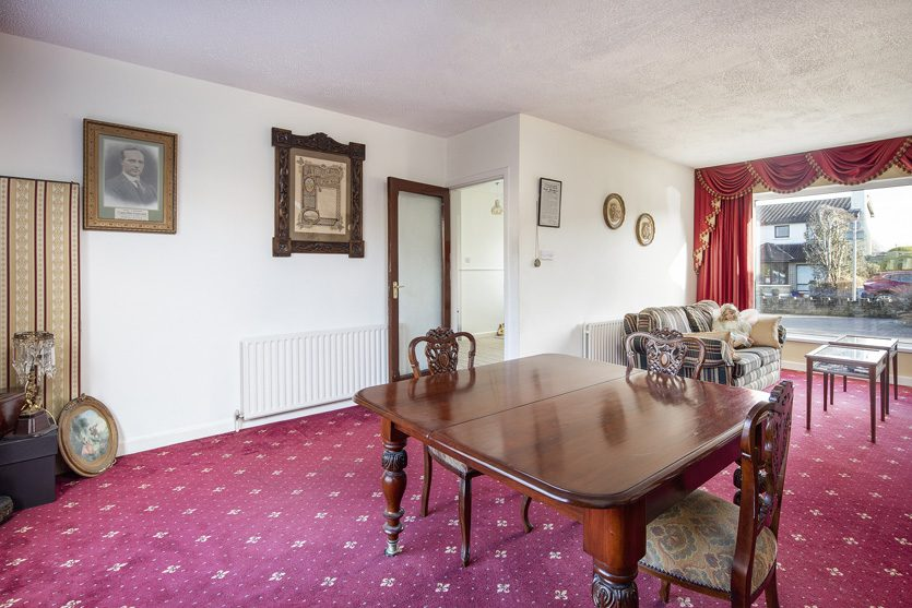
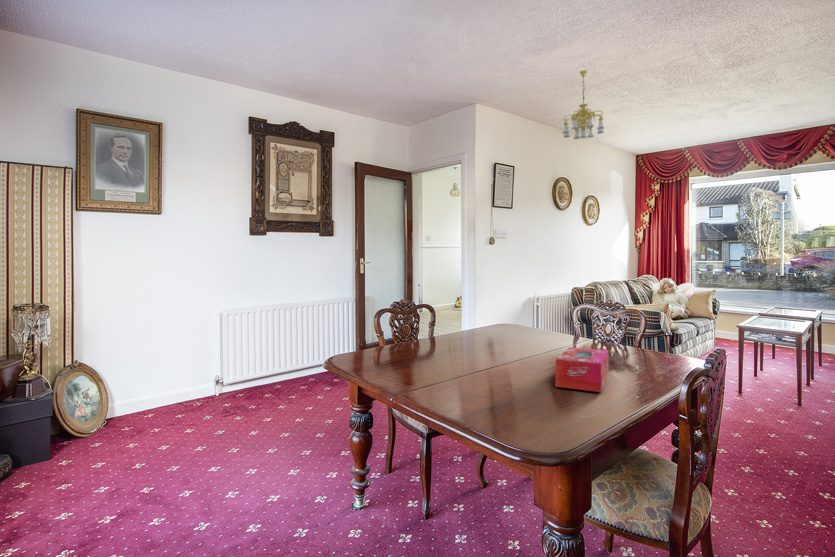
+ chandelier (583, 104)
+ tissue box (583, 367)
